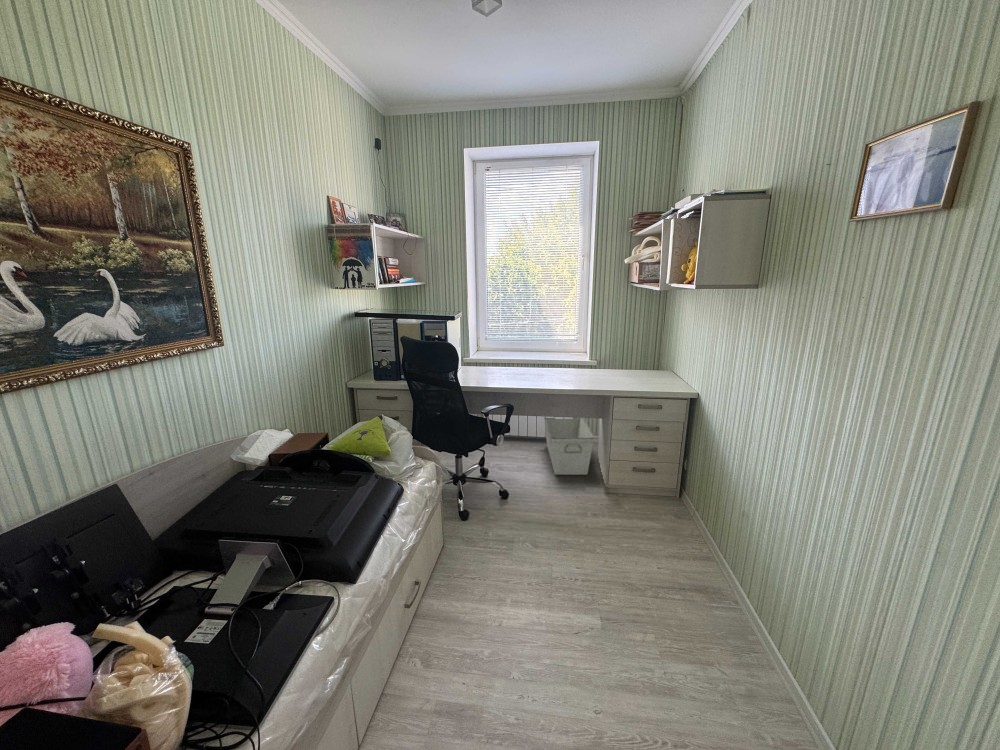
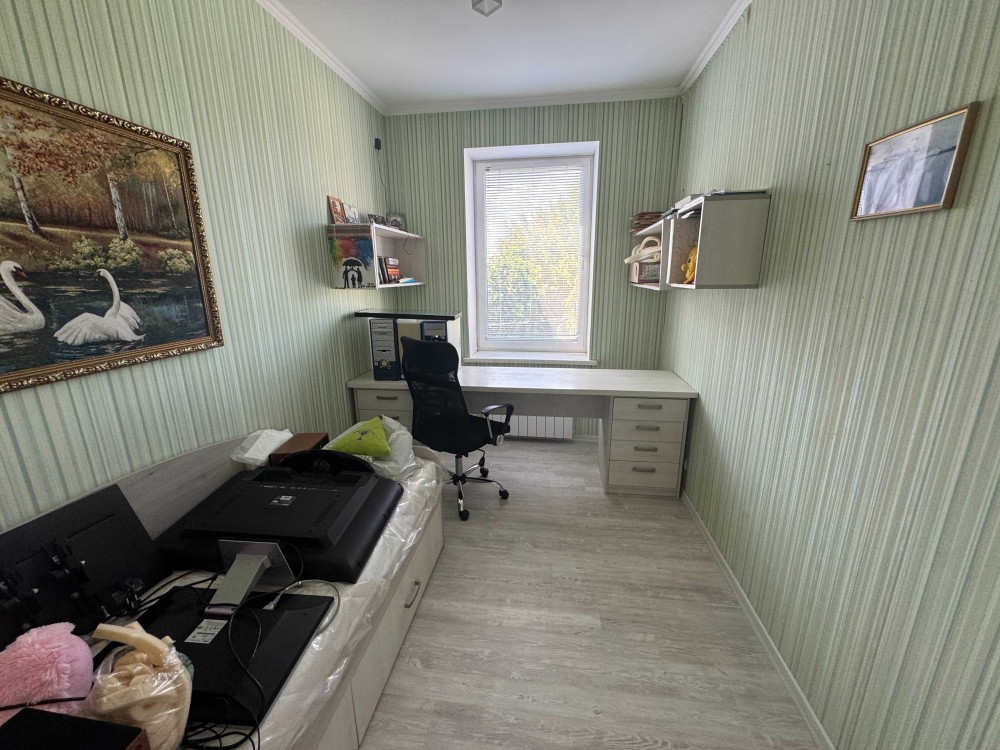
- storage bin (566, 442)
